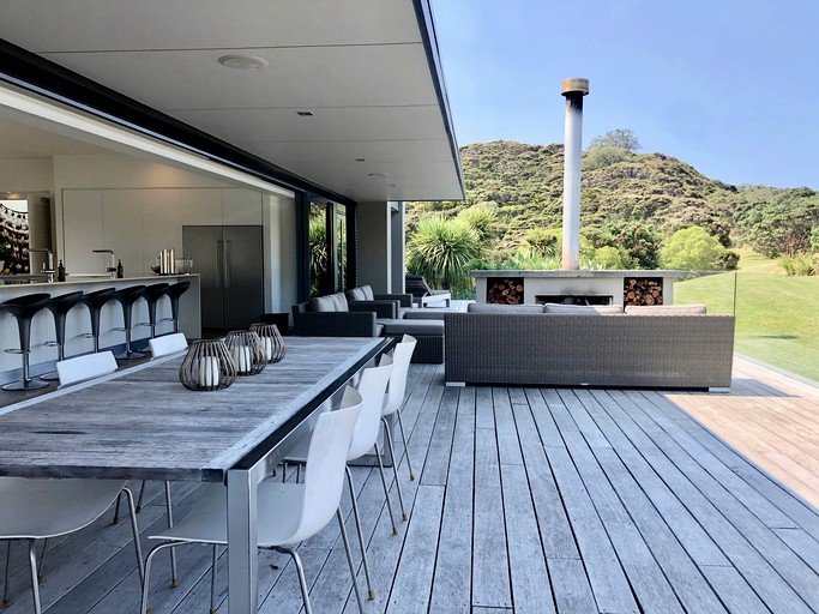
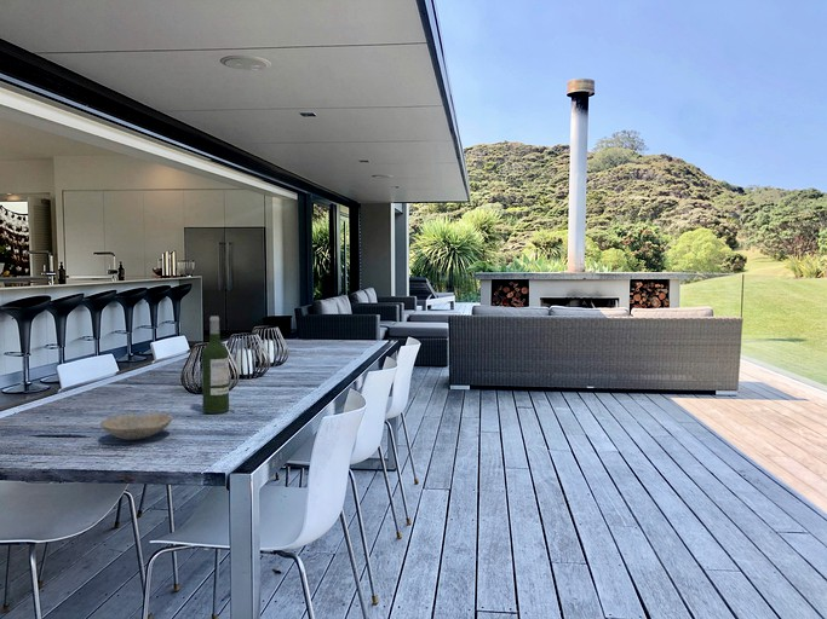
+ wine bottle (214, 364)
+ bowl (137, 428)
